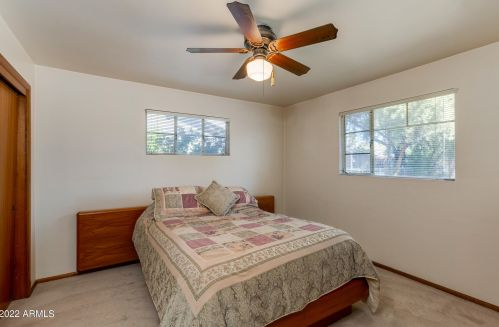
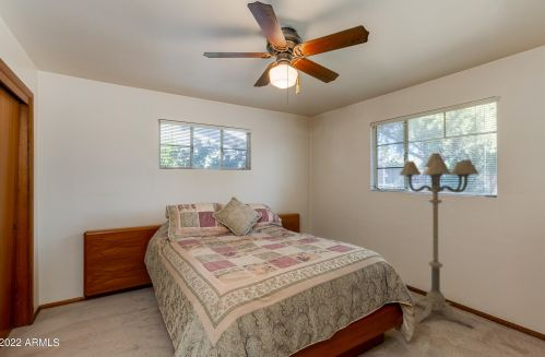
+ floor lamp (435, 233)
